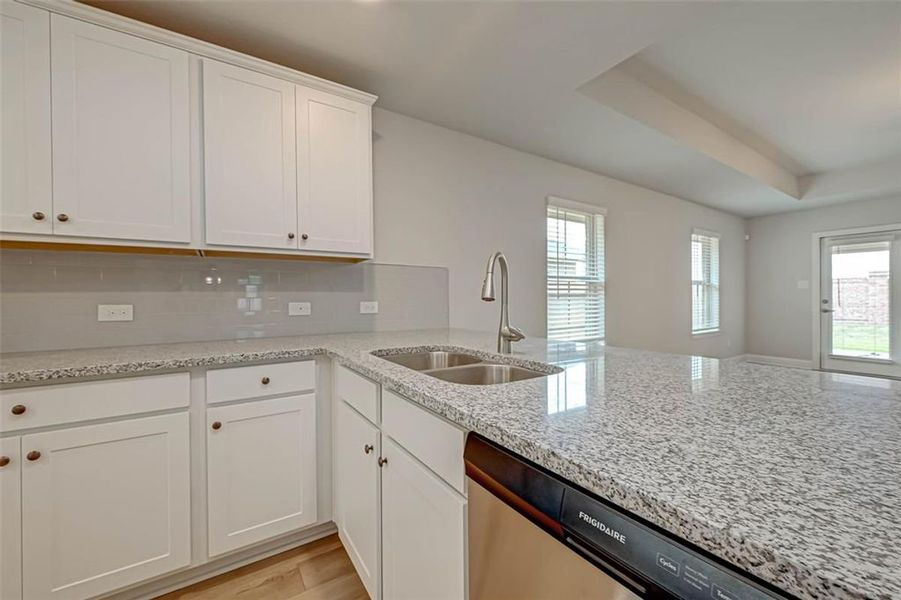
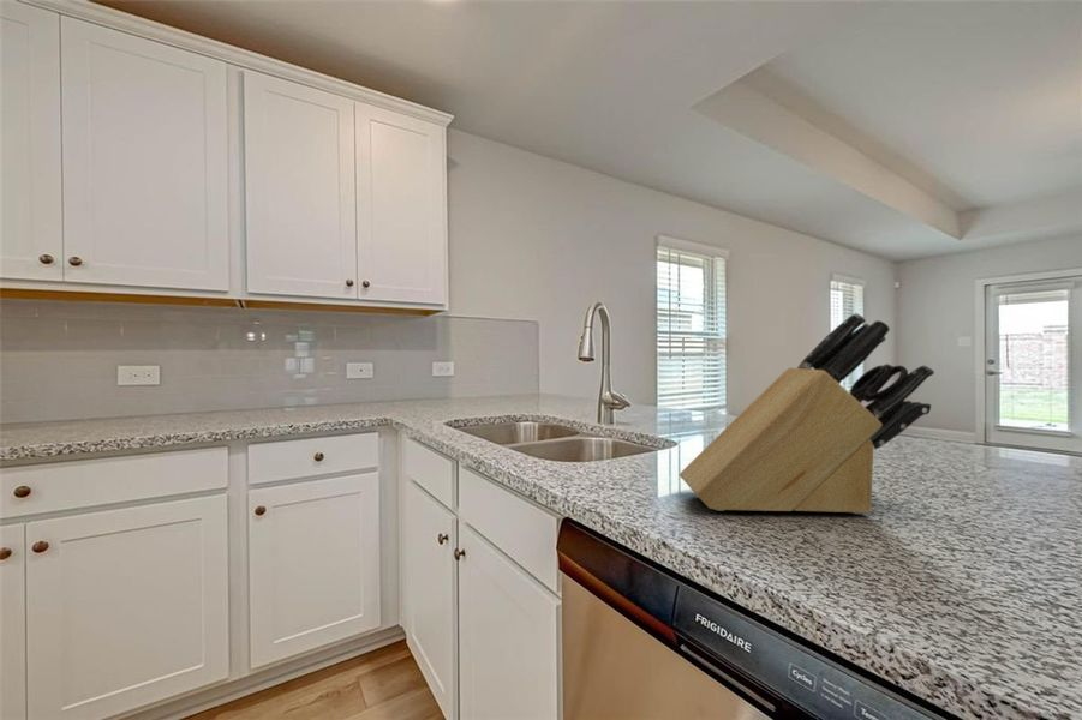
+ knife block (797, 407)
